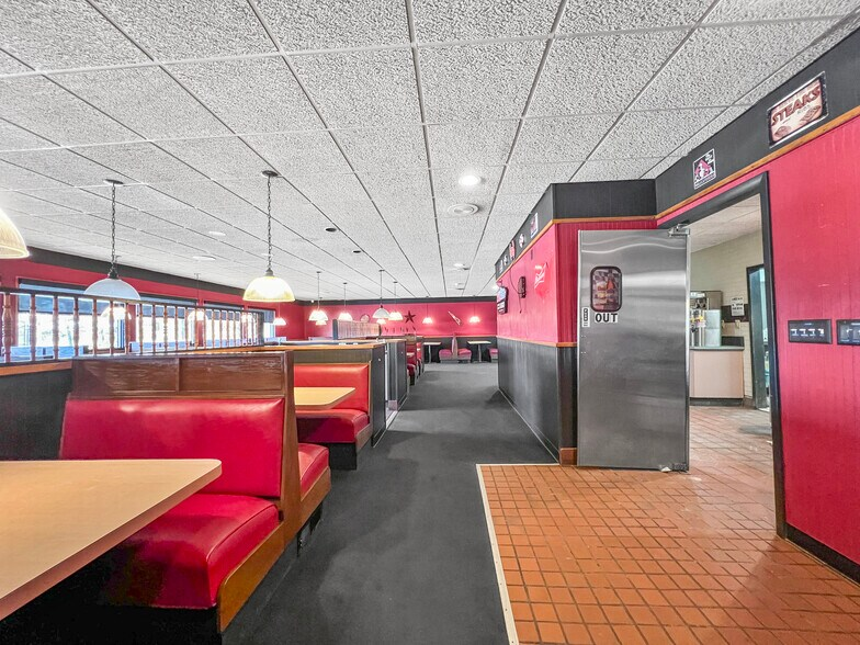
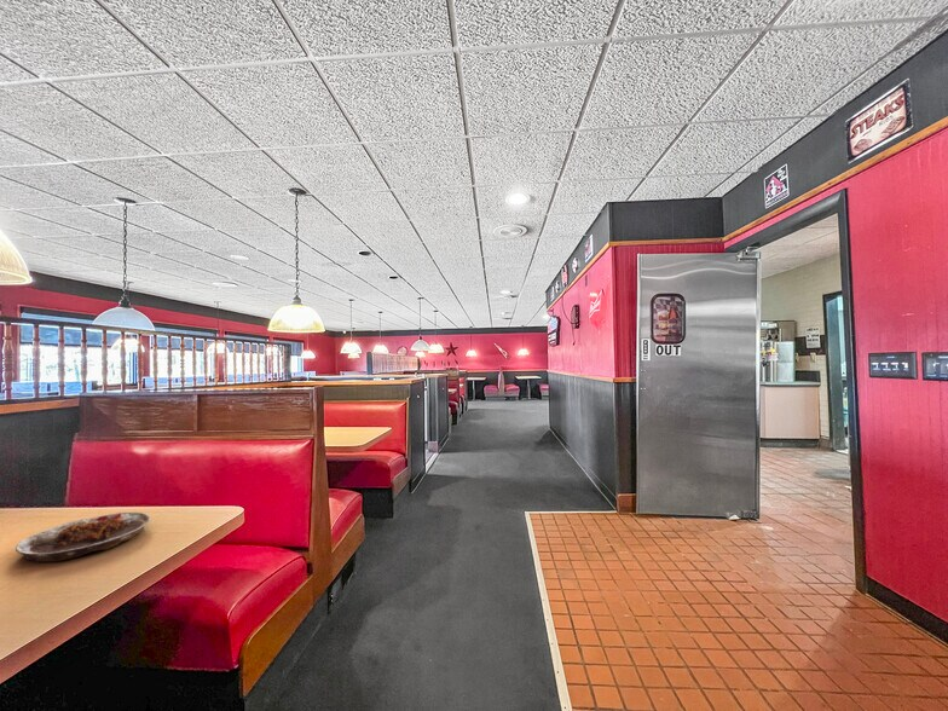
+ plate (88, 531)
